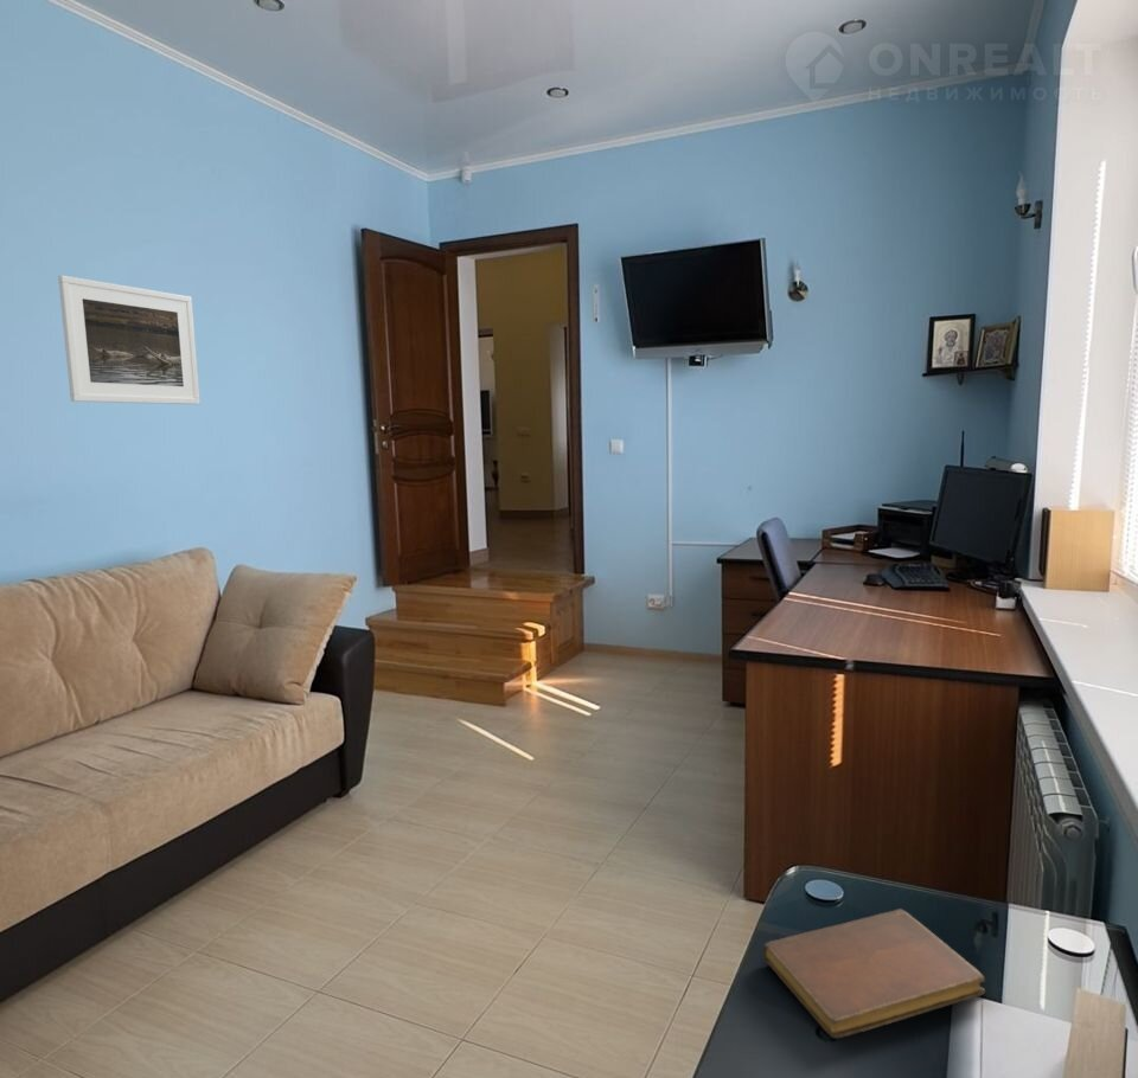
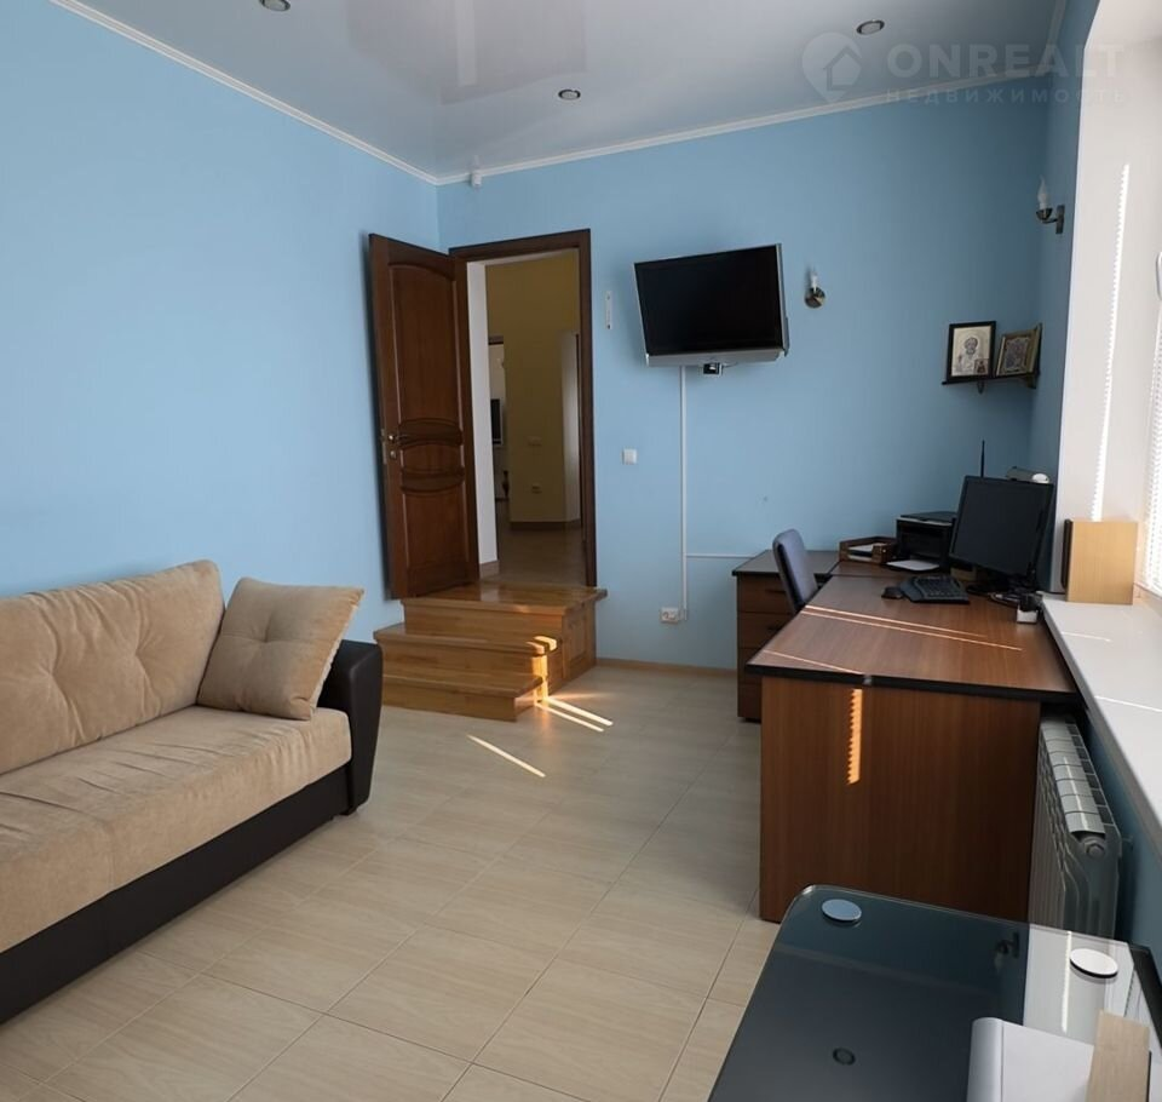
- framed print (135, 345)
- notebook (870, 965)
